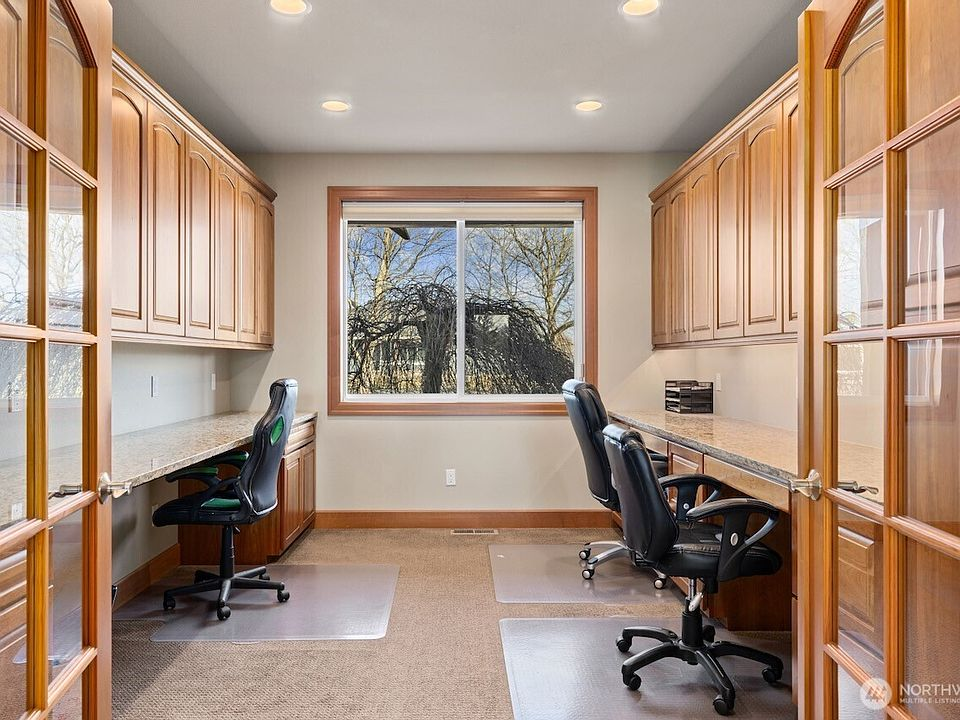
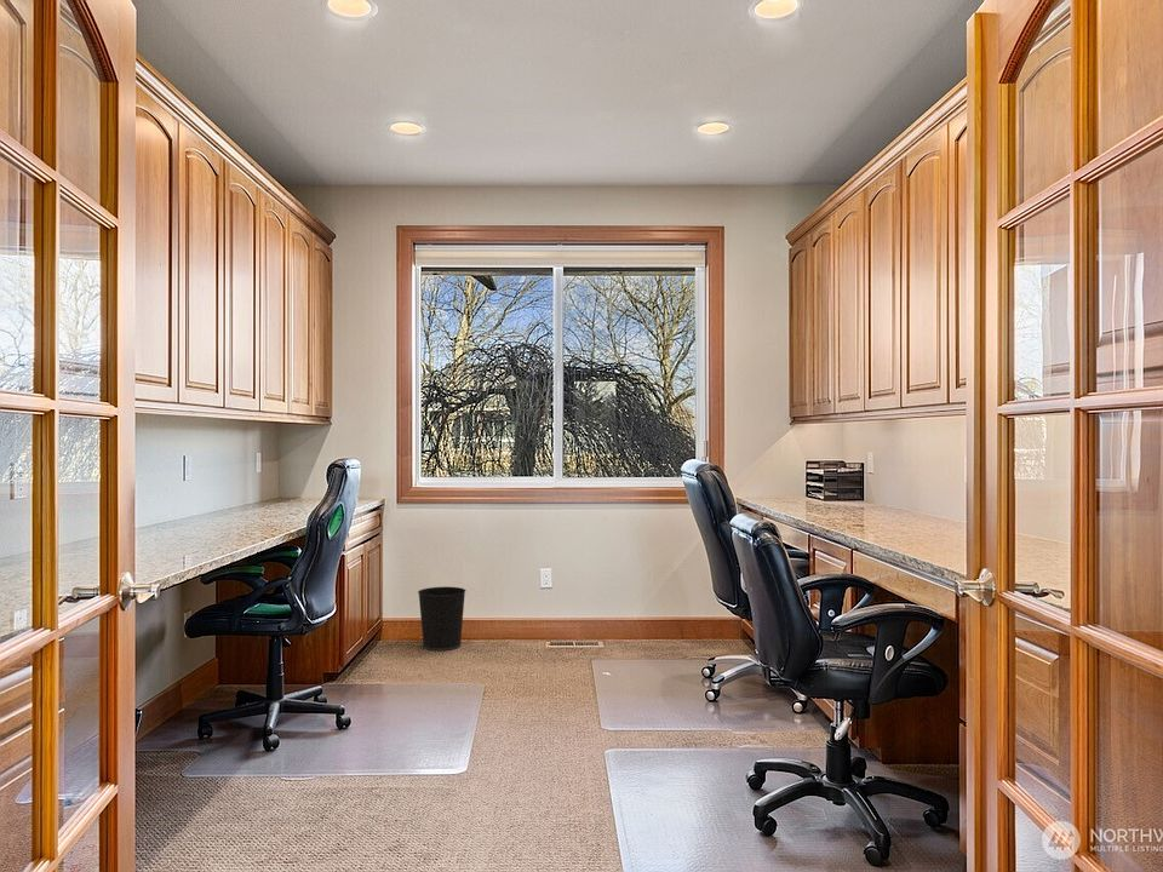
+ wastebasket (441, 618)
